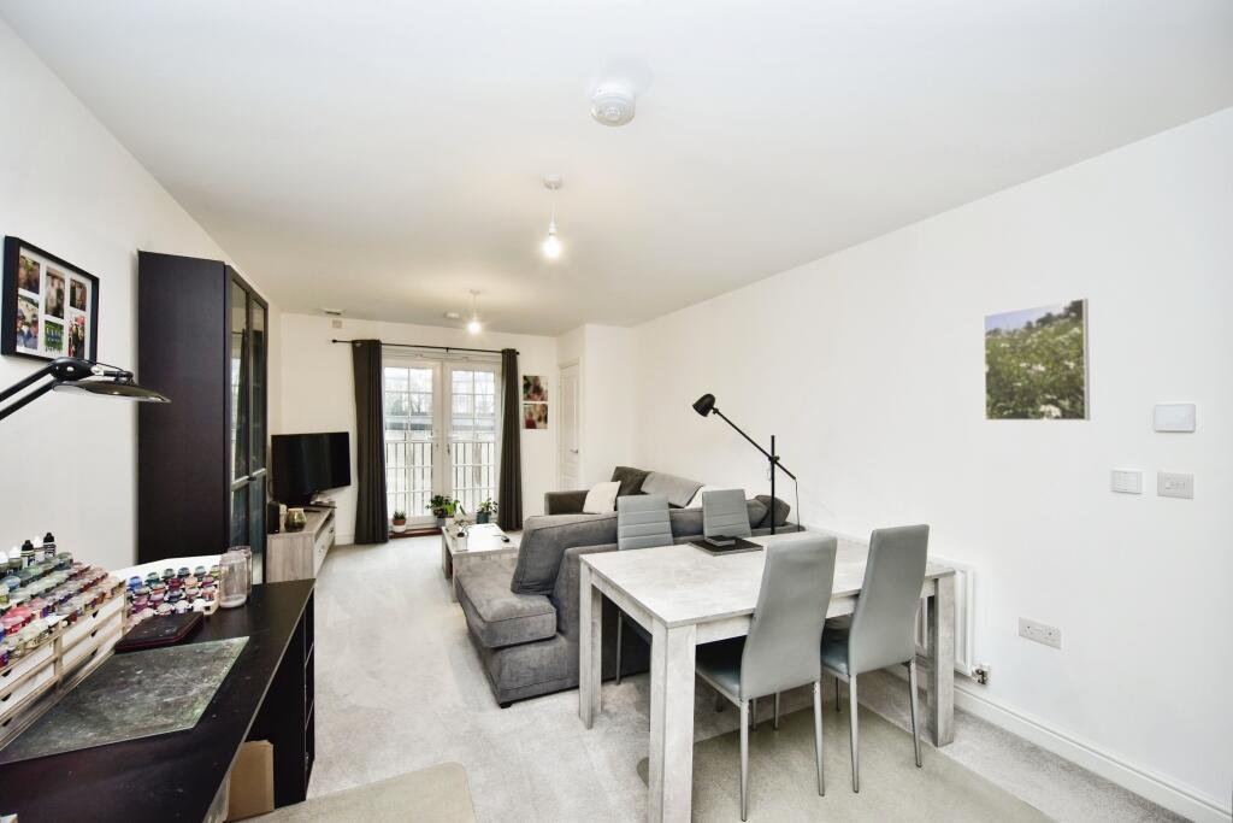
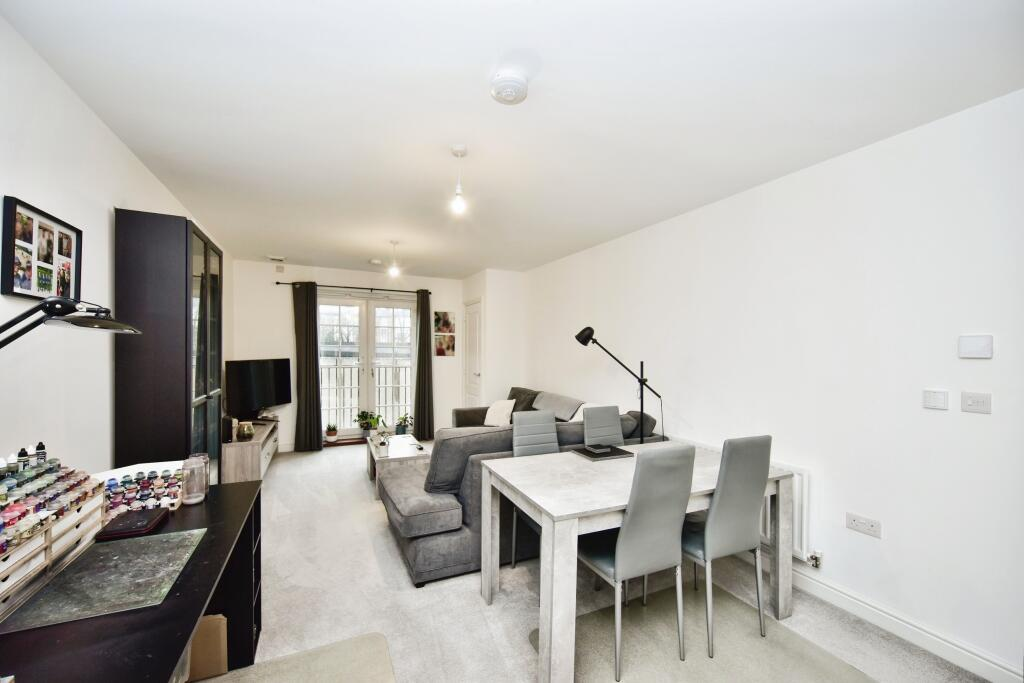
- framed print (1032, 364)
